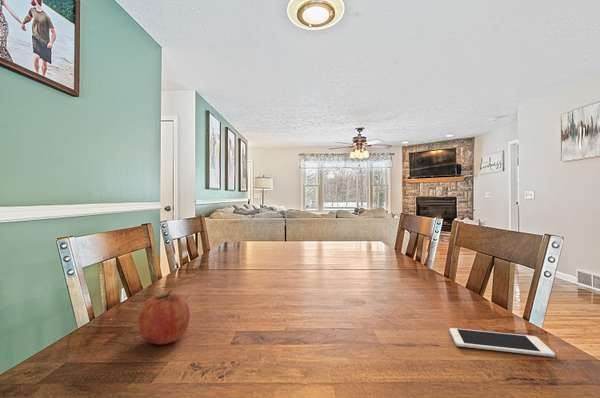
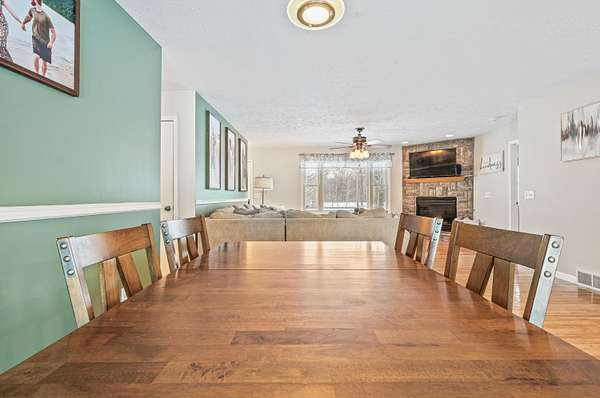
- cell phone (497, 341)
- fruit (164, 314)
